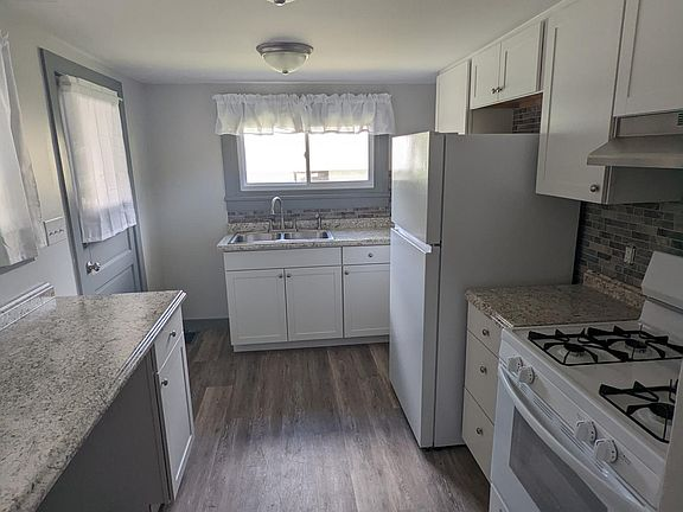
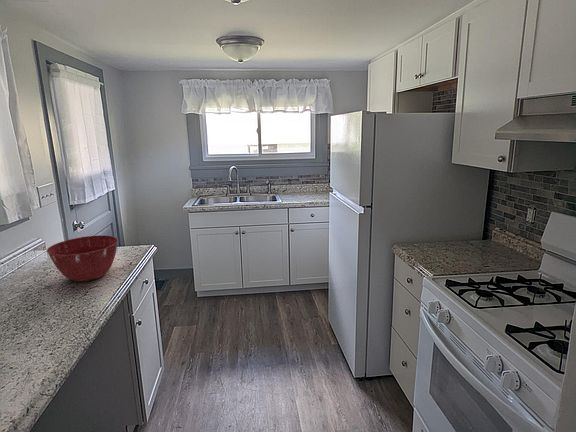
+ mixing bowl (86, 260)
